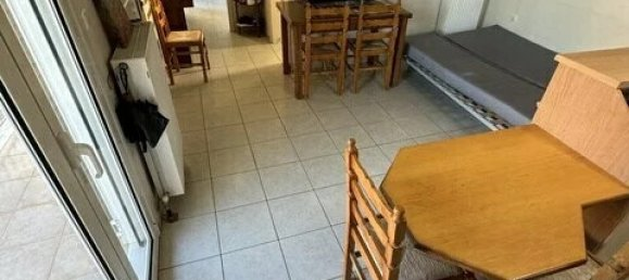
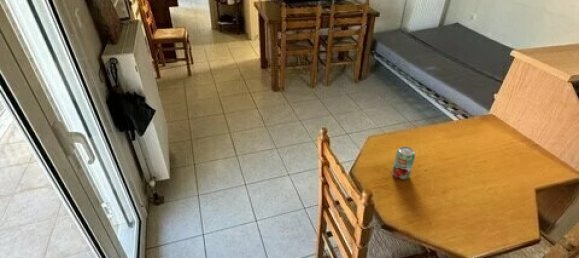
+ beverage can (403, 163)
